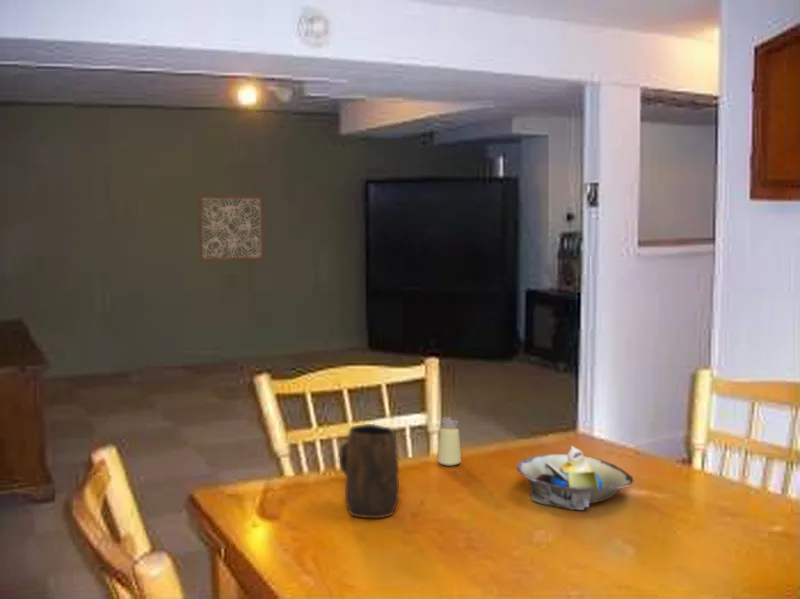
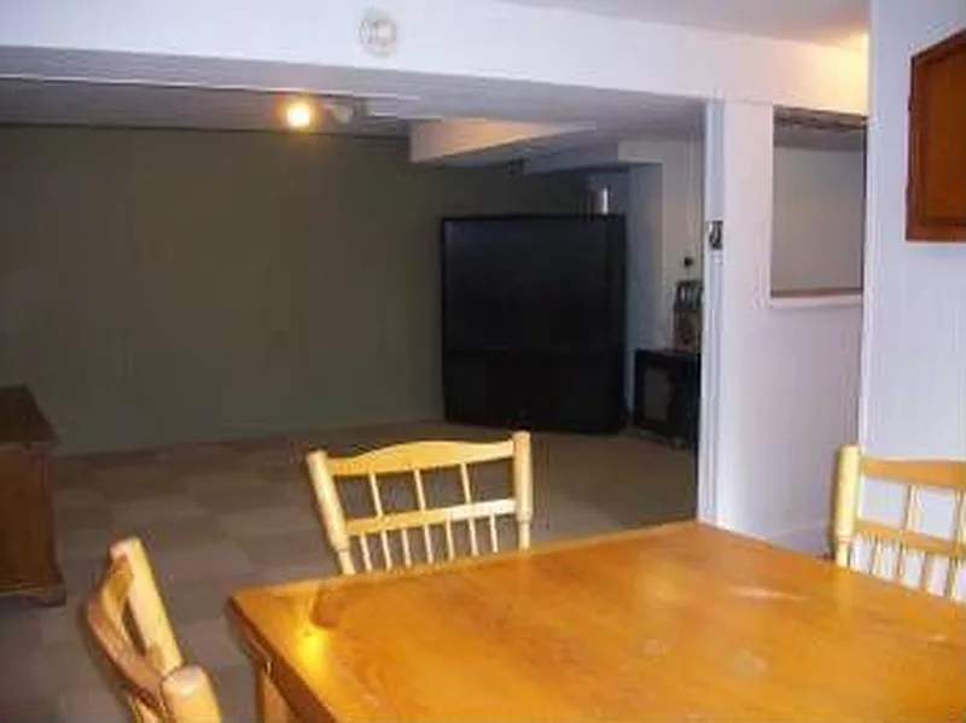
- wall art (229, 229)
- saltshaker (449, 440)
- mug (369, 469)
- decorative bowl (577, 473)
